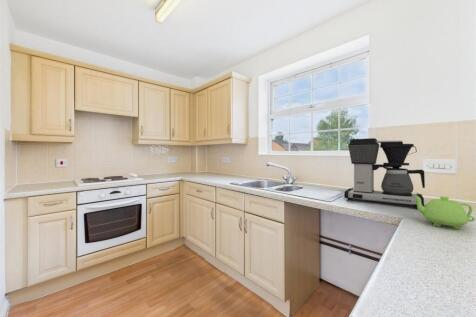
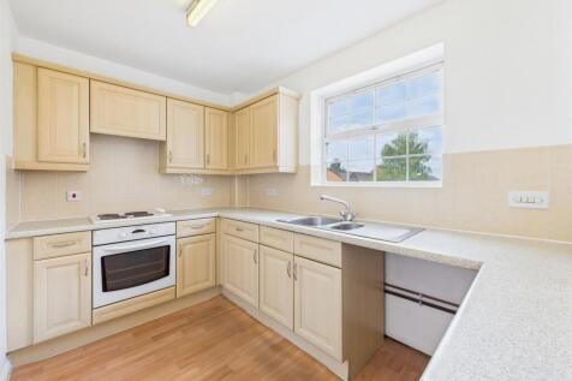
- teapot (441, 210)
- coffee maker (384, 168)
